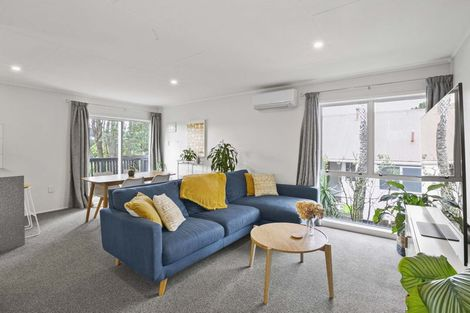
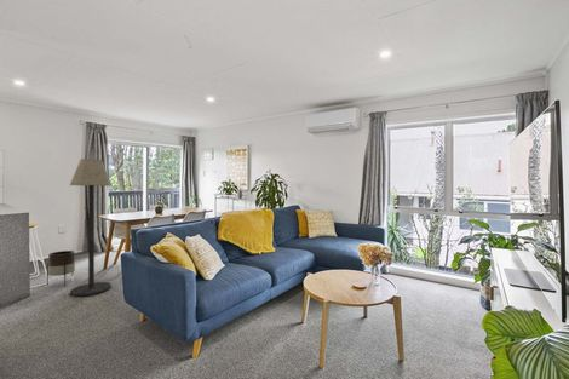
+ floor lamp (91, 224)
+ planter (62, 268)
